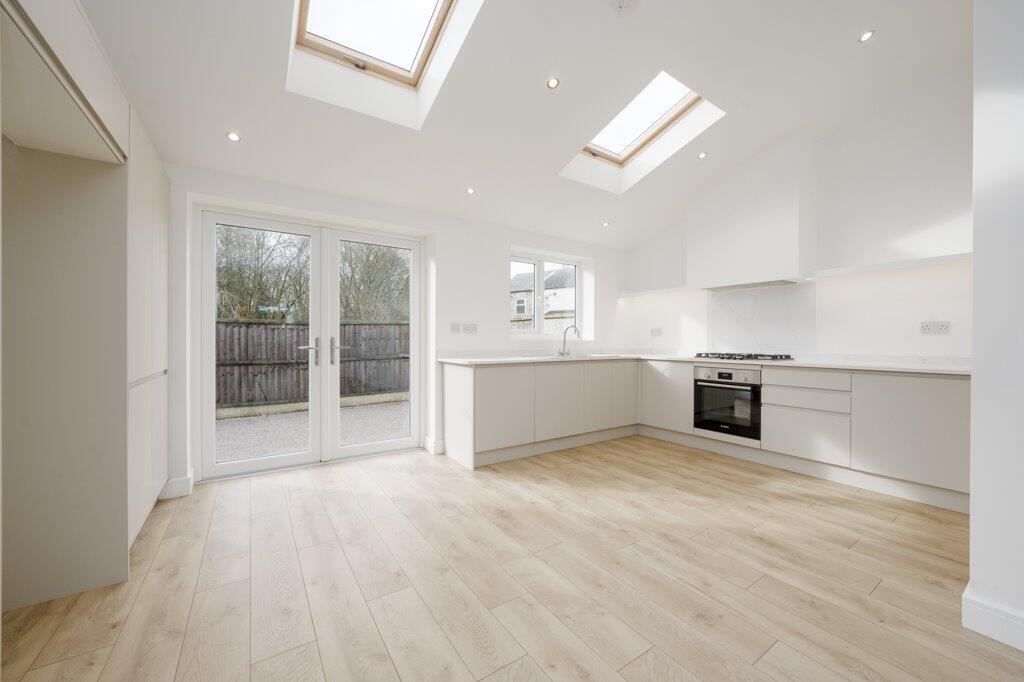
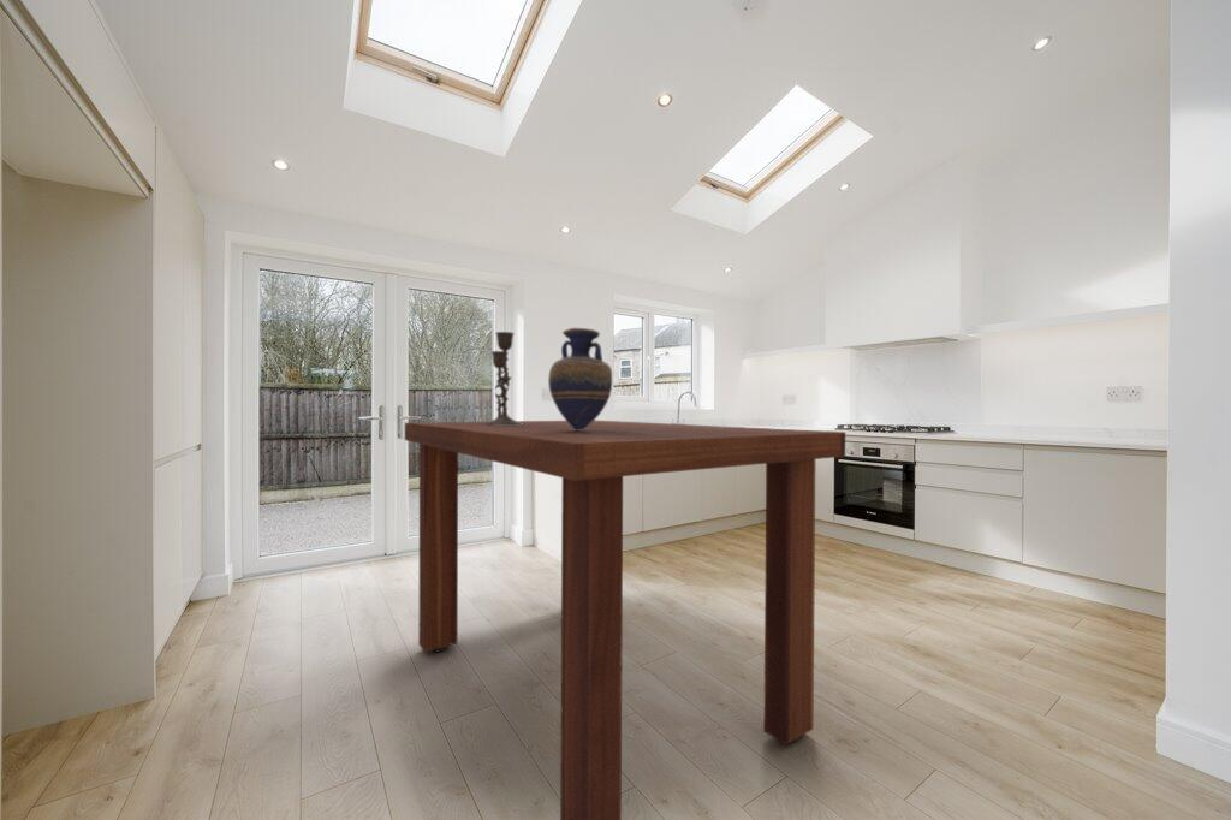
+ vase (581, 379)
+ candlestick (501, 379)
+ dining table (588, 557)
